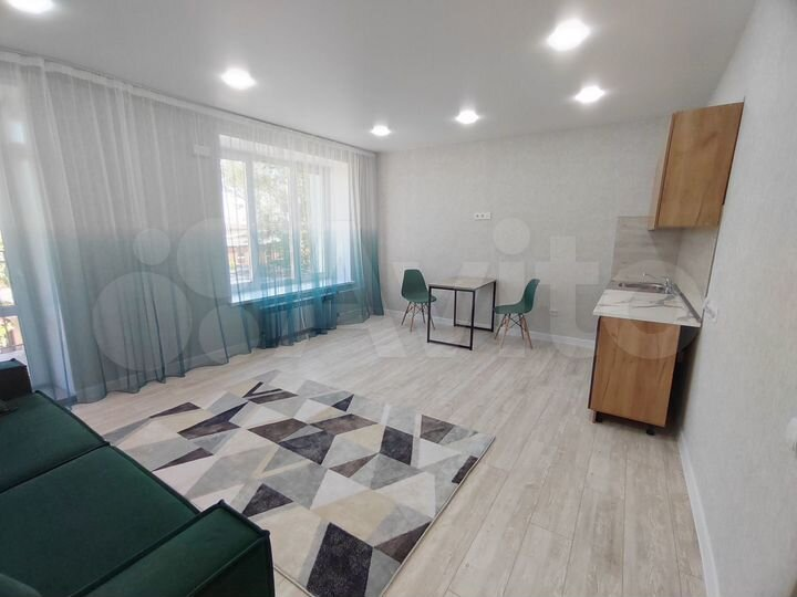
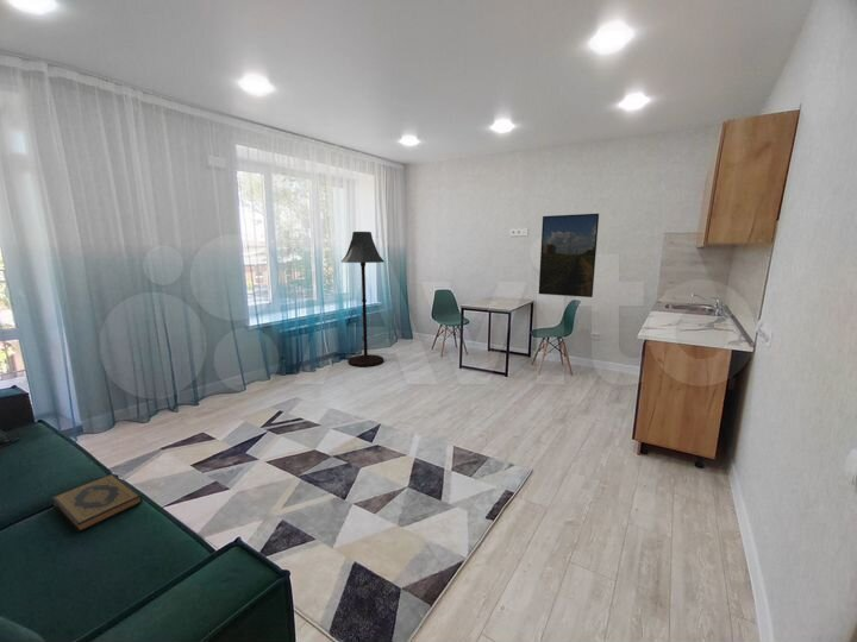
+ floor lamp (363, 298)
+ hardback book (98, 499)
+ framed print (567, 256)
